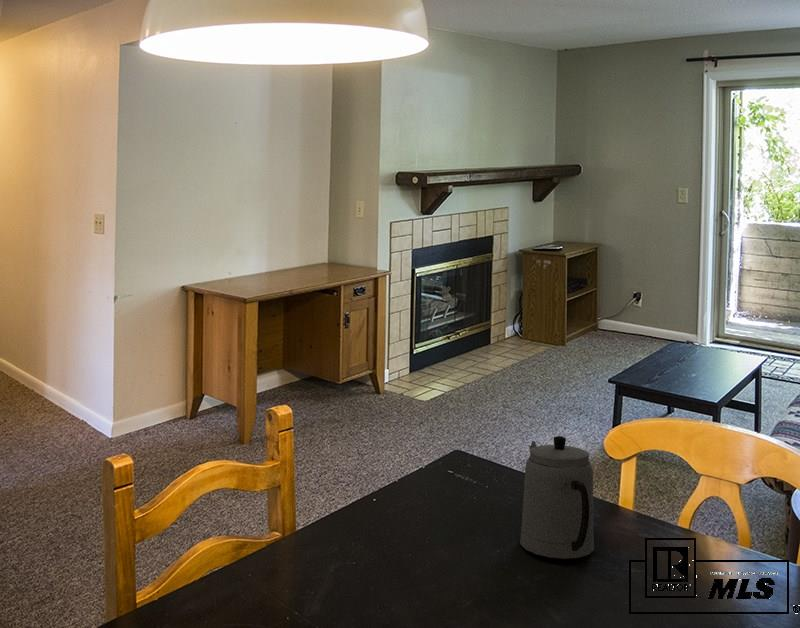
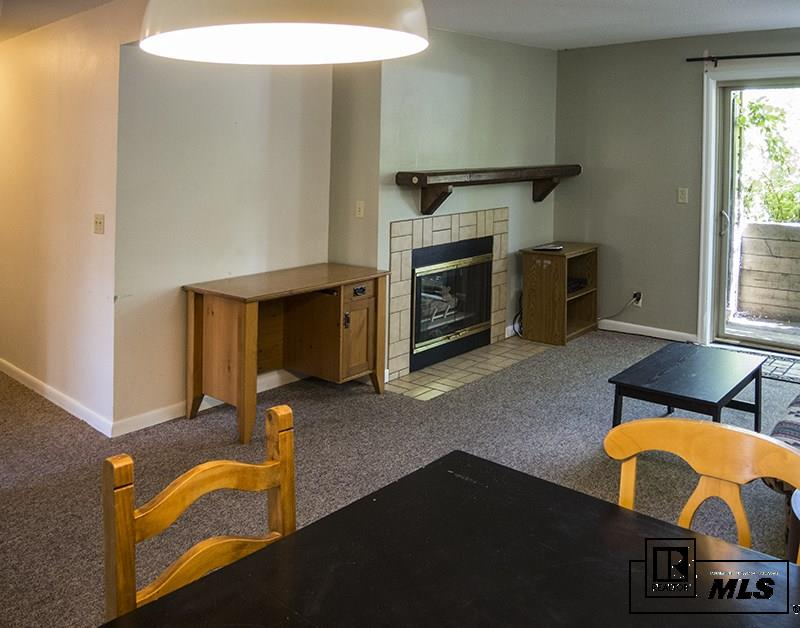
- teapot (556, 489)
